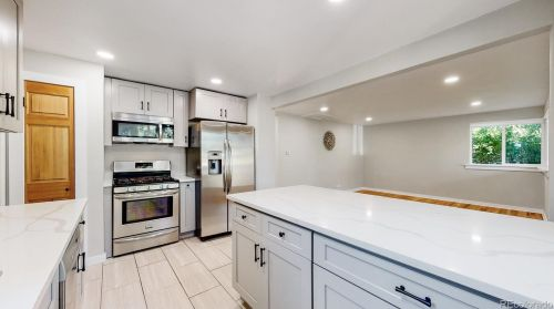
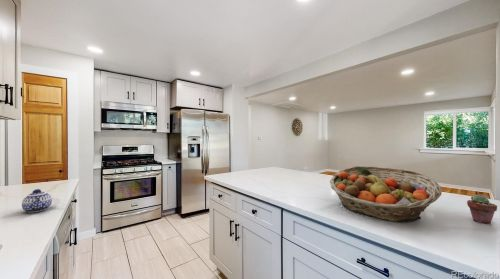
+ teapot (37, 199)
+ potted succulent (481, 208)
+ fruit basket (377, 189)
